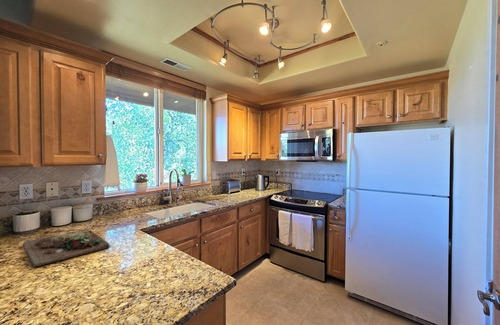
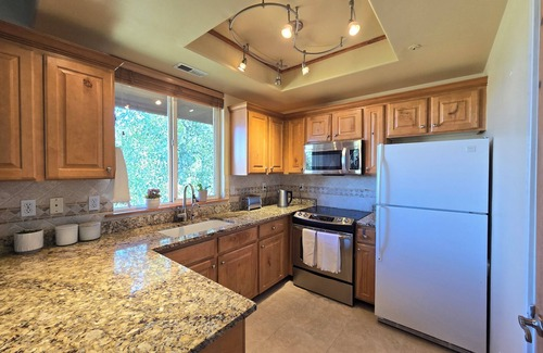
- cutting board (66, 240)
